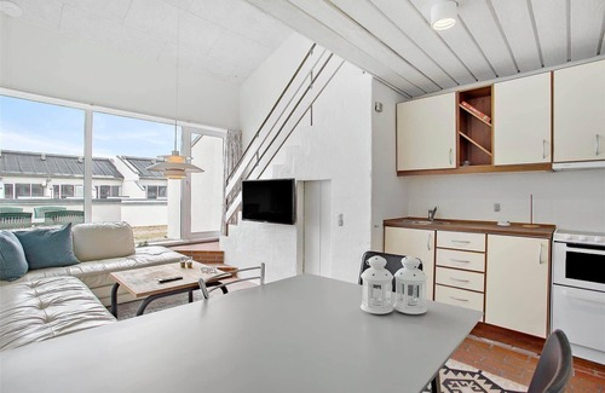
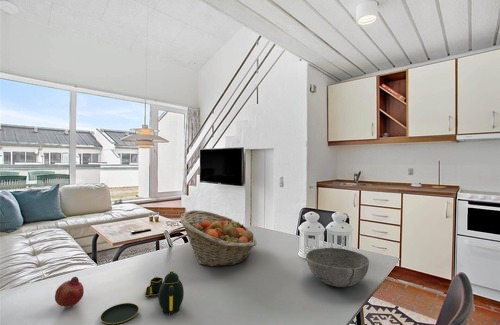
+ fruit basket (218, 233)
+ fruit (69, 291)
+ teapot (147, 287)
+ bowl (336, 268)
